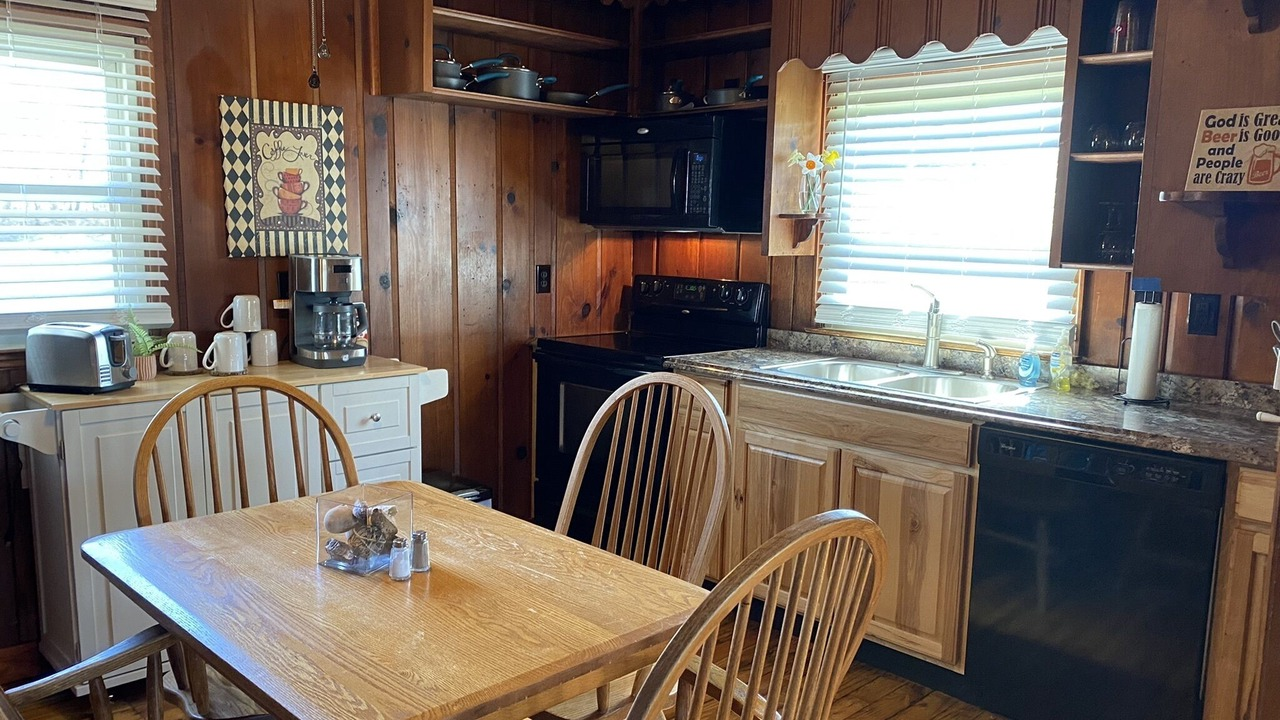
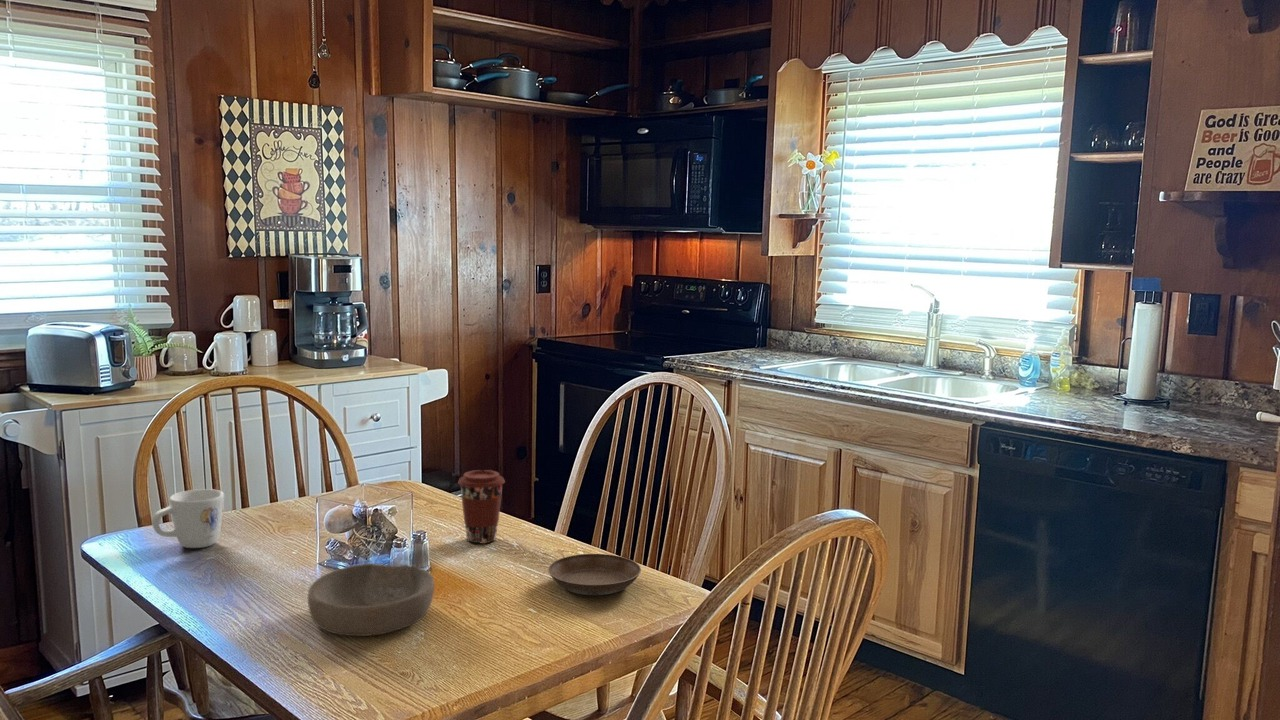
+ mug (188, 521)
+ coffee cup (481, 506)
+ bowl (372, 598)
+ saucer (594, 576)
